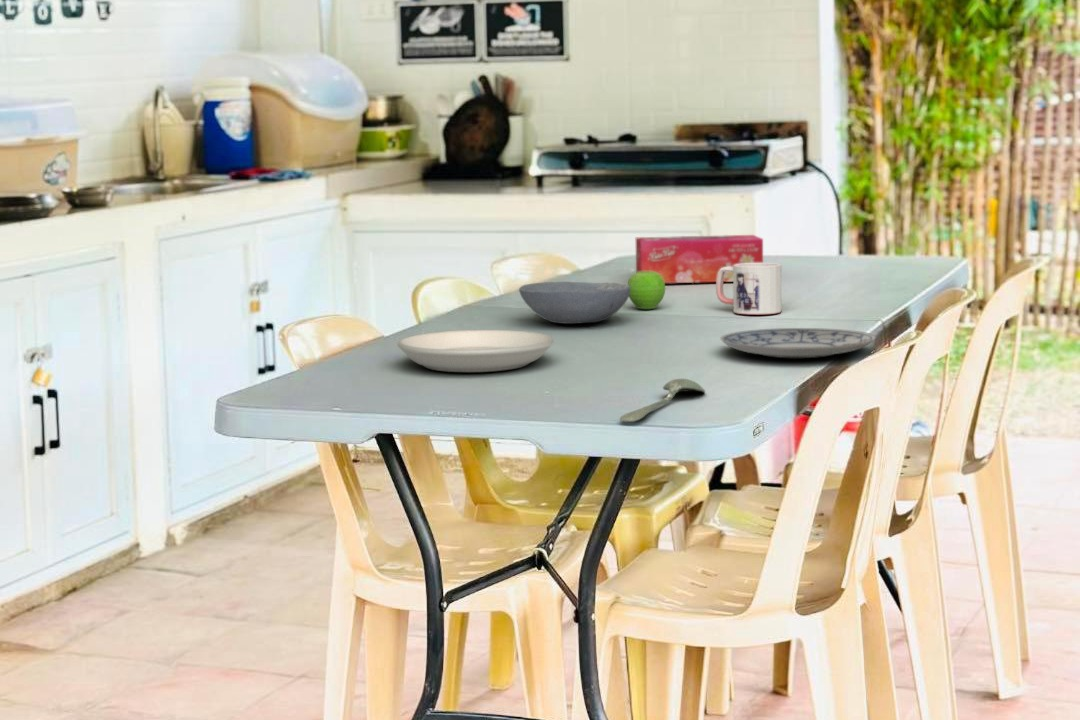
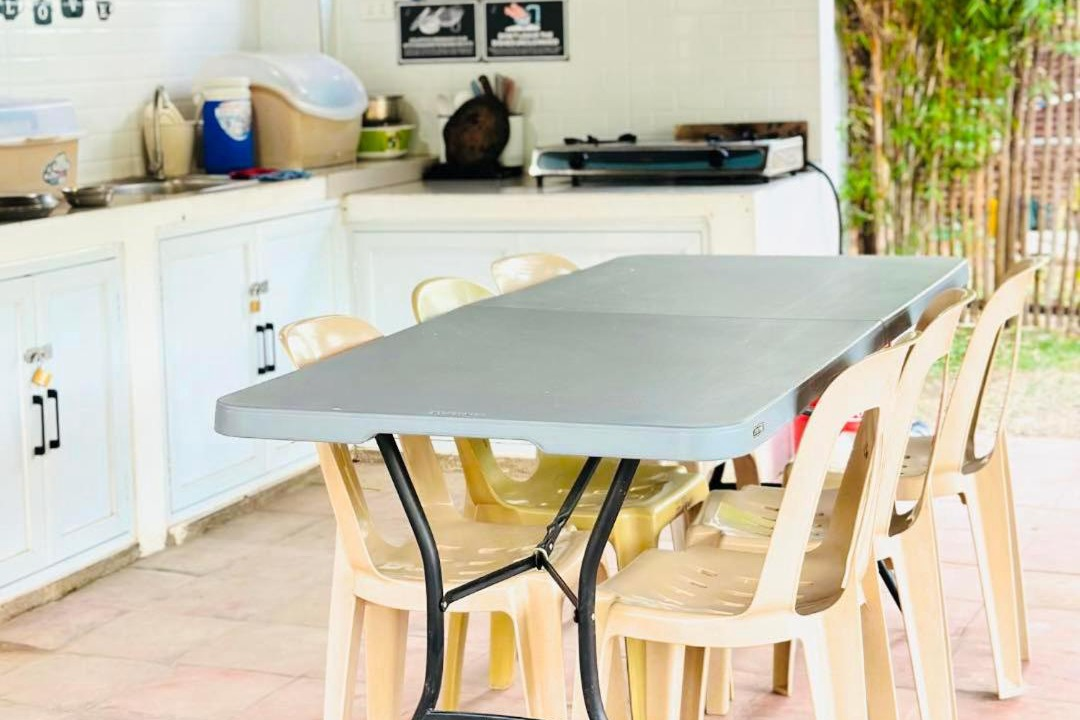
- tissue box (698, 258)
- plate (476, 351)
- plate (797, 345)
- spoon (666, 397)
- bowl (575, 303)
- mug (748, 287)
- fruit (646, 290)
